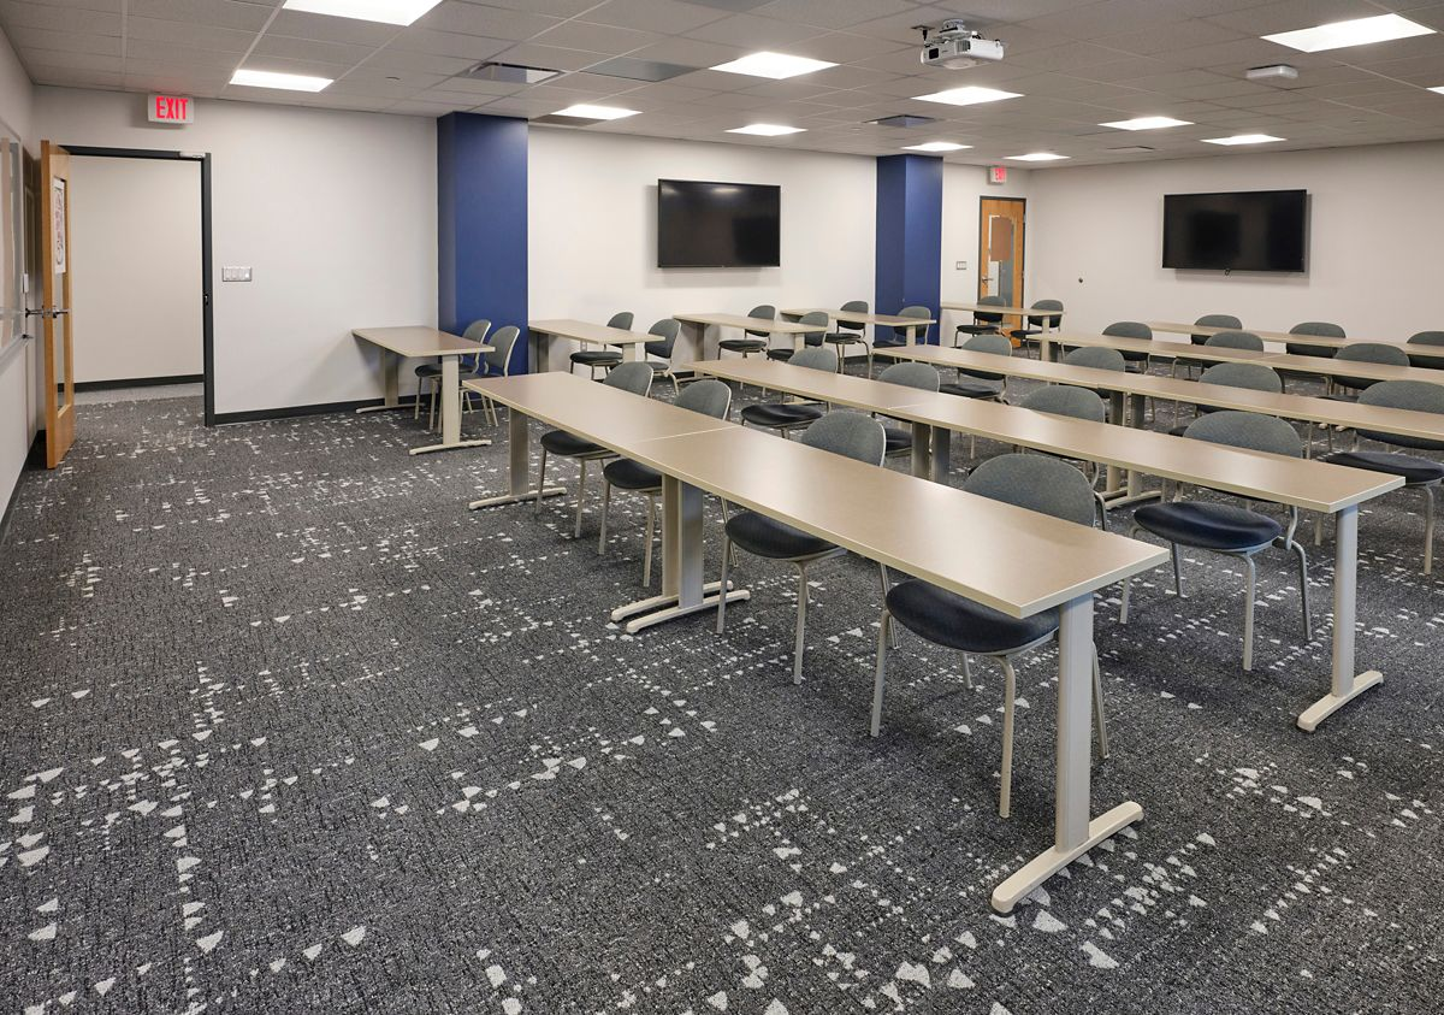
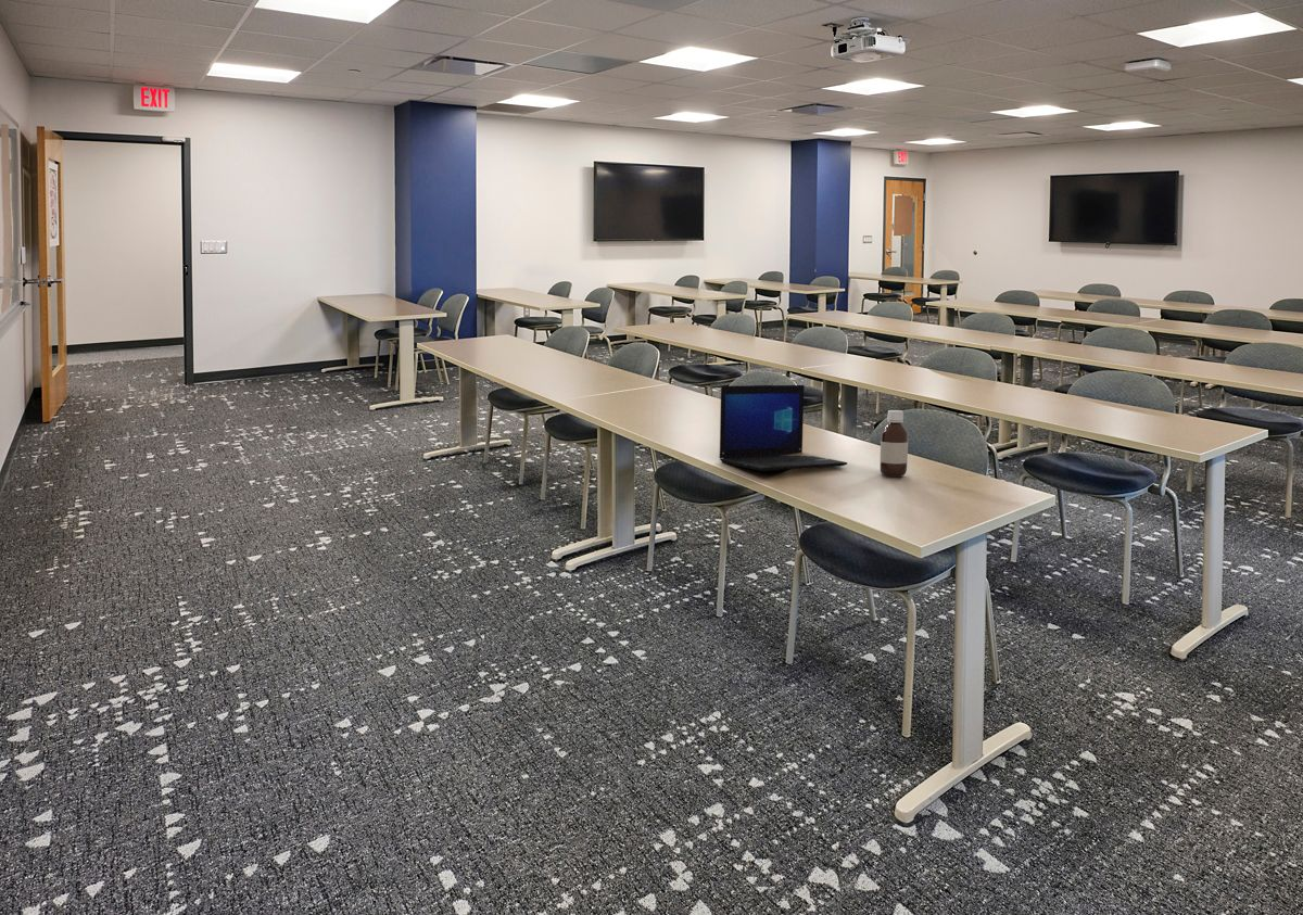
+ laptop (783, 425)
+ bottle (894, 443)
